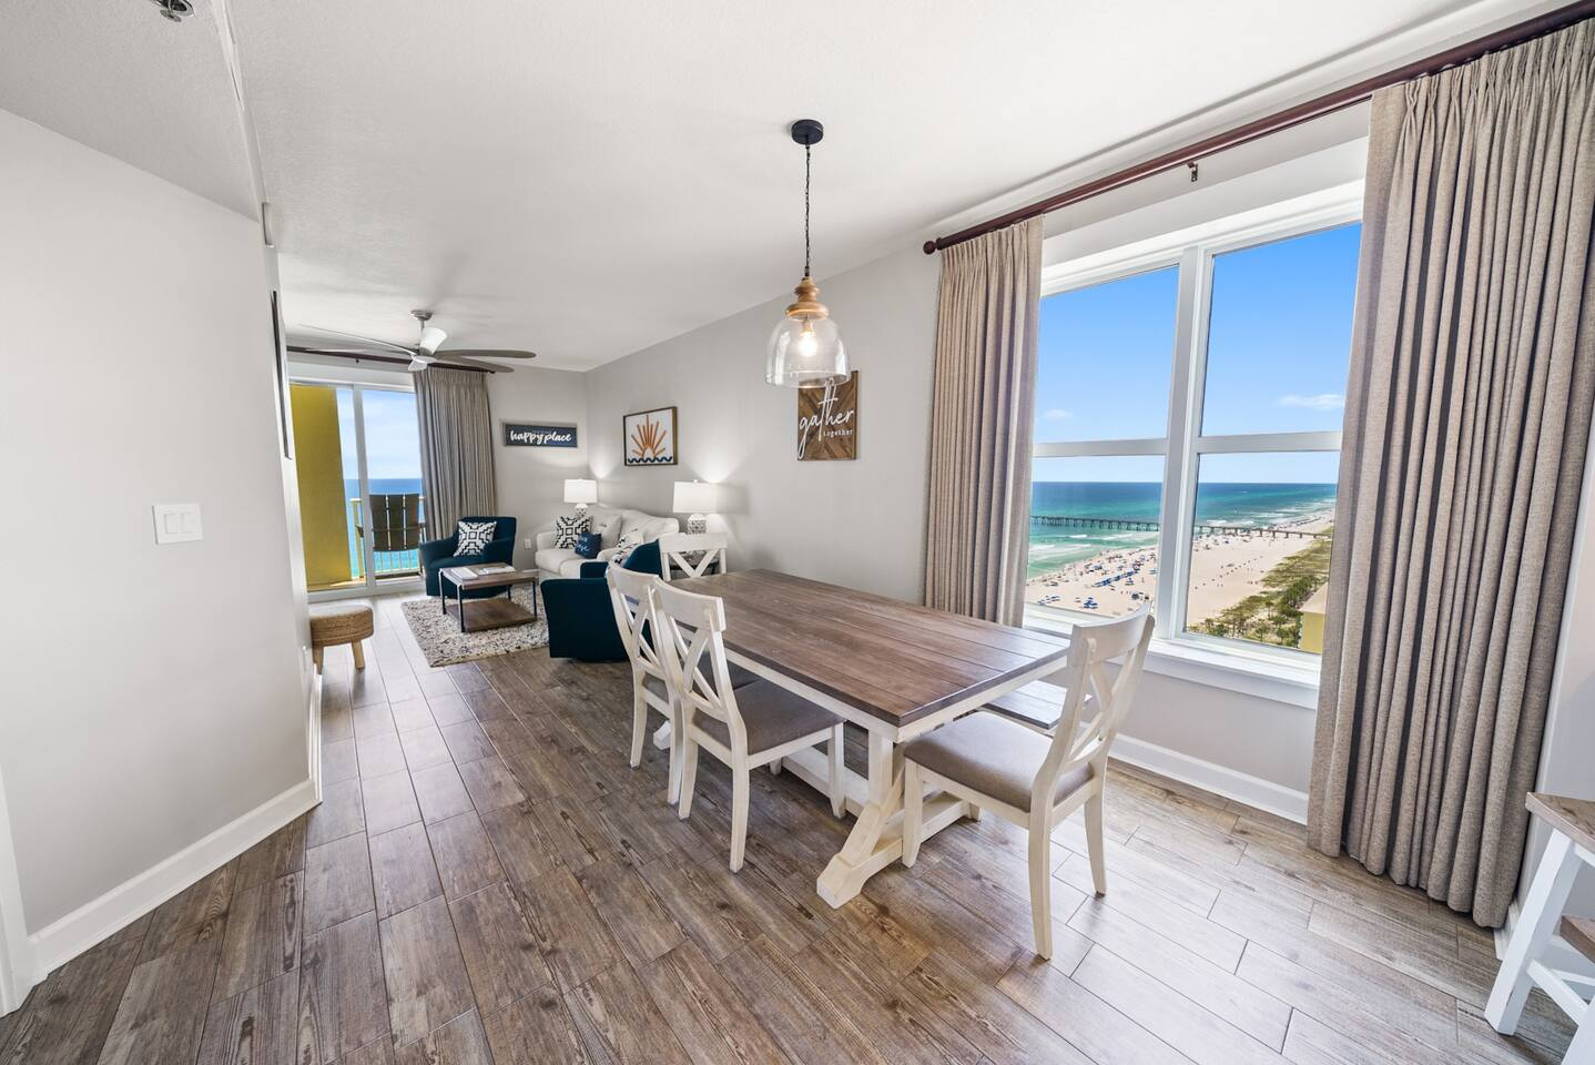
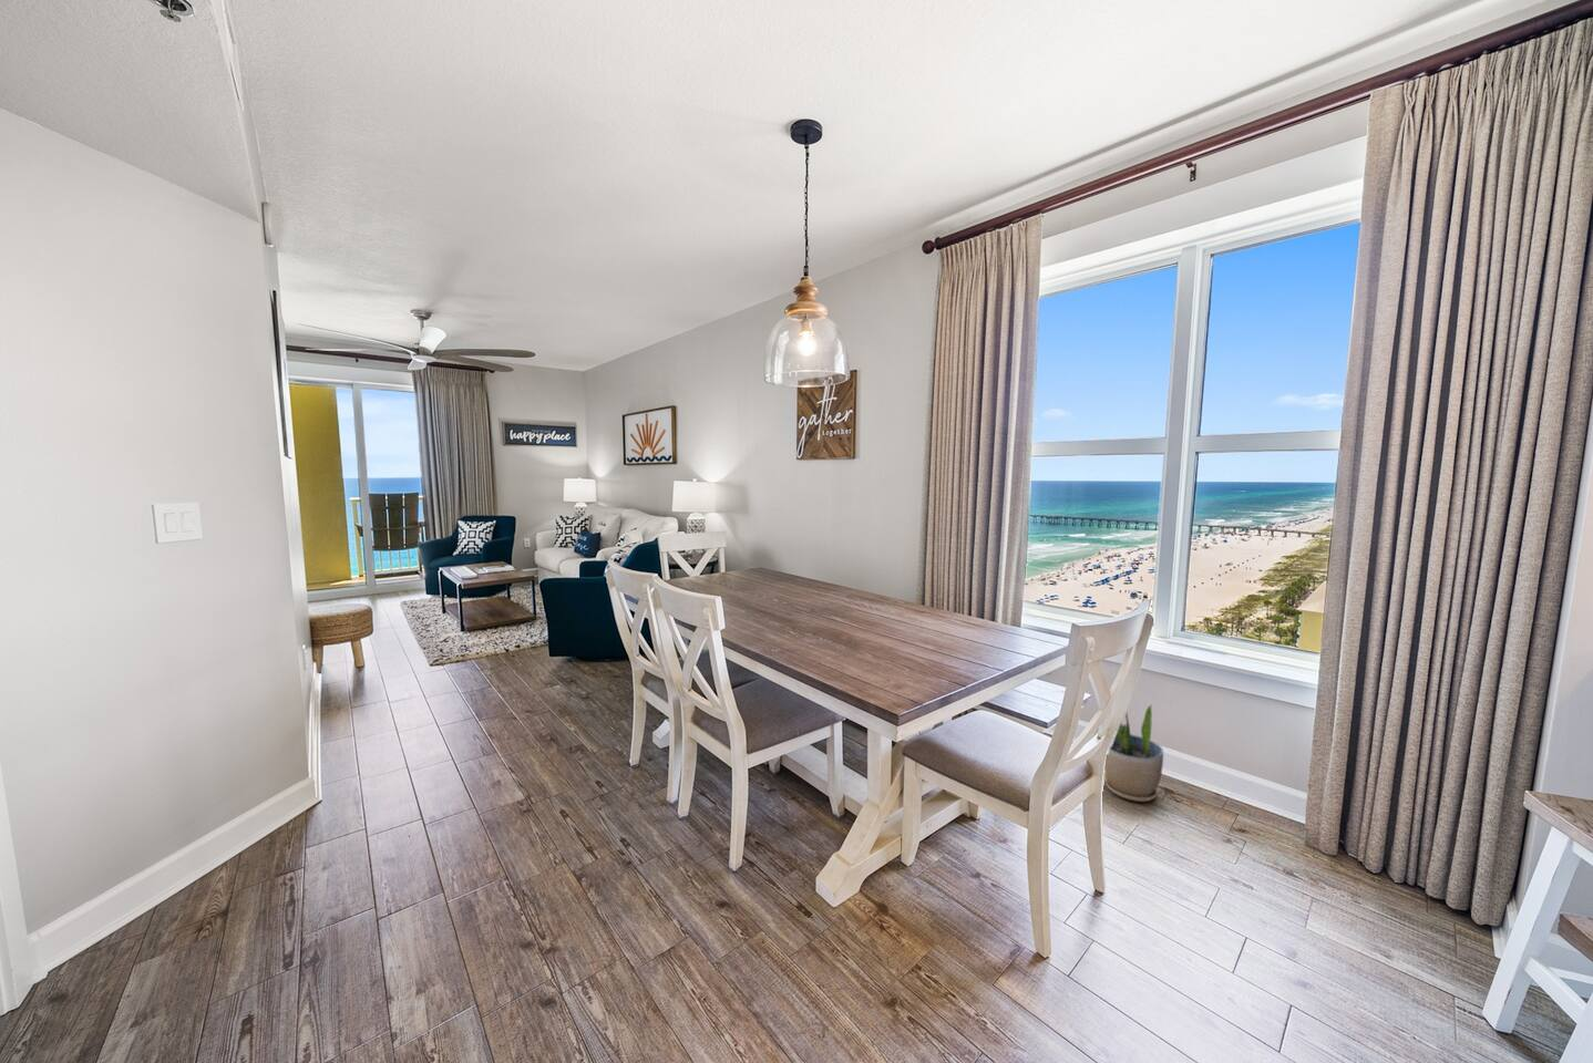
+ potted plant (1131, 741)
